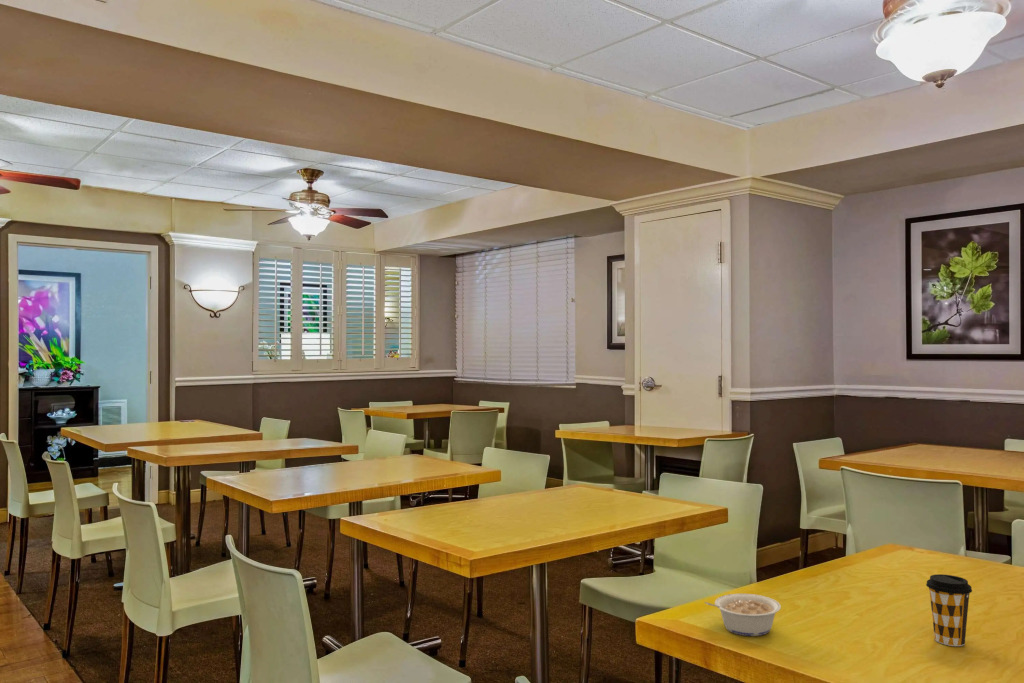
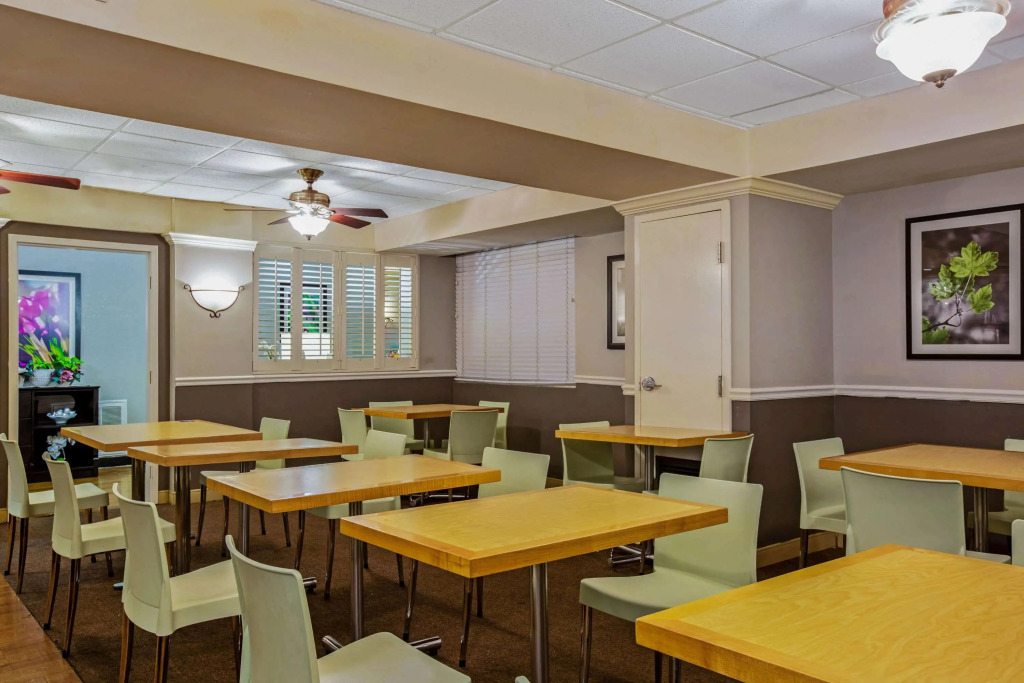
- legume (746, 614)
- coffee cup (949, 610)
